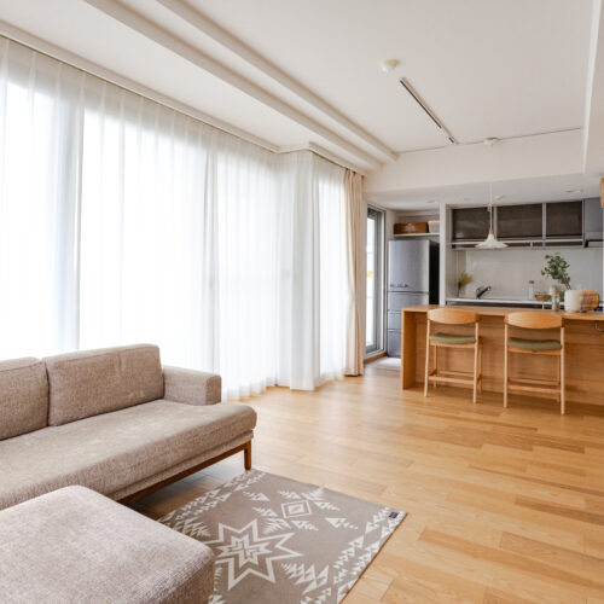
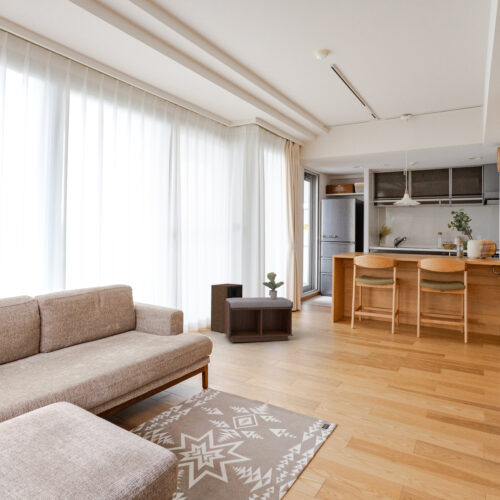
+ speaker (224, 307)
+ potted plant (272, 285)
+ bench (257, 318)
